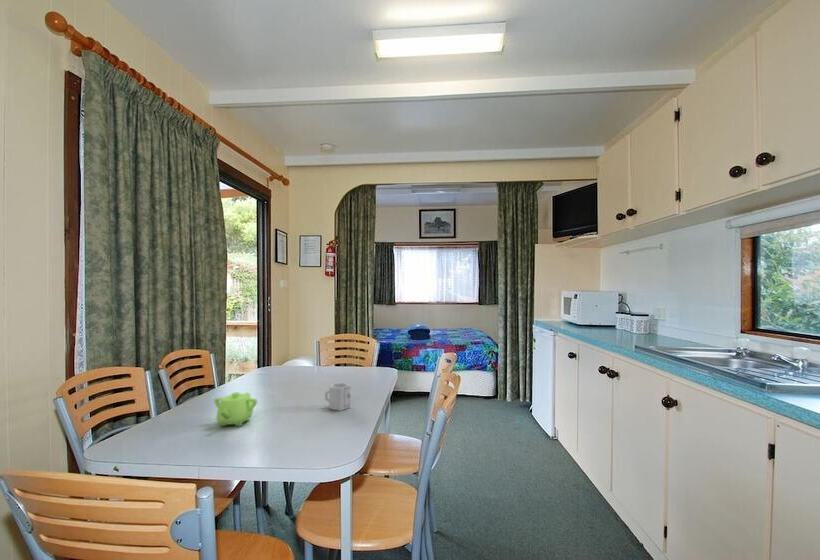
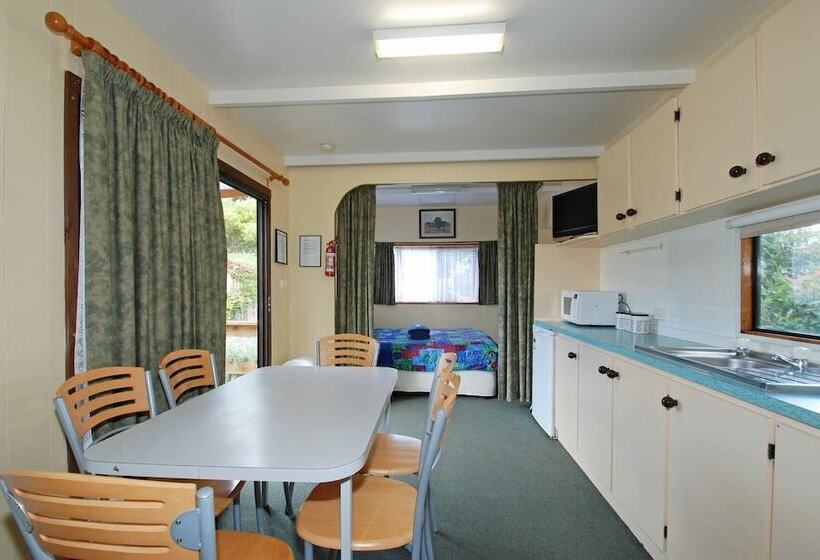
- cup (337, 396)
- teapot (235, 407)
